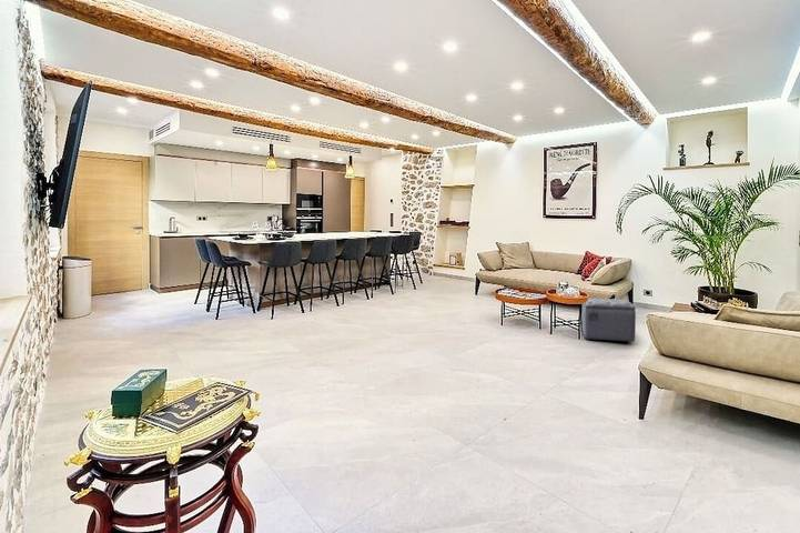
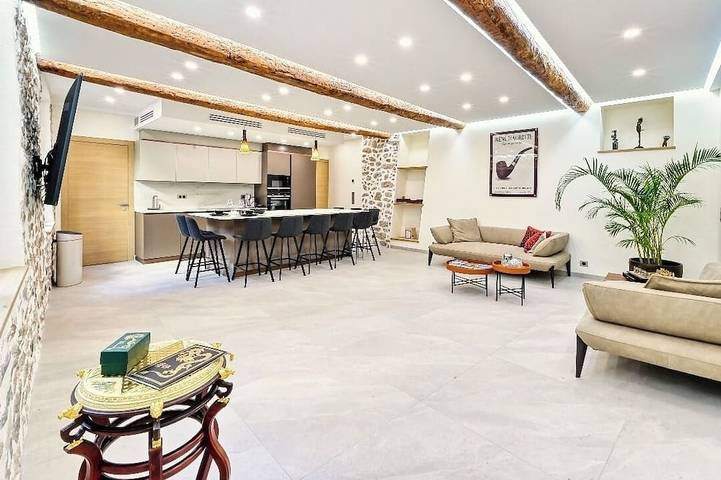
- ottoman (607, 318)
